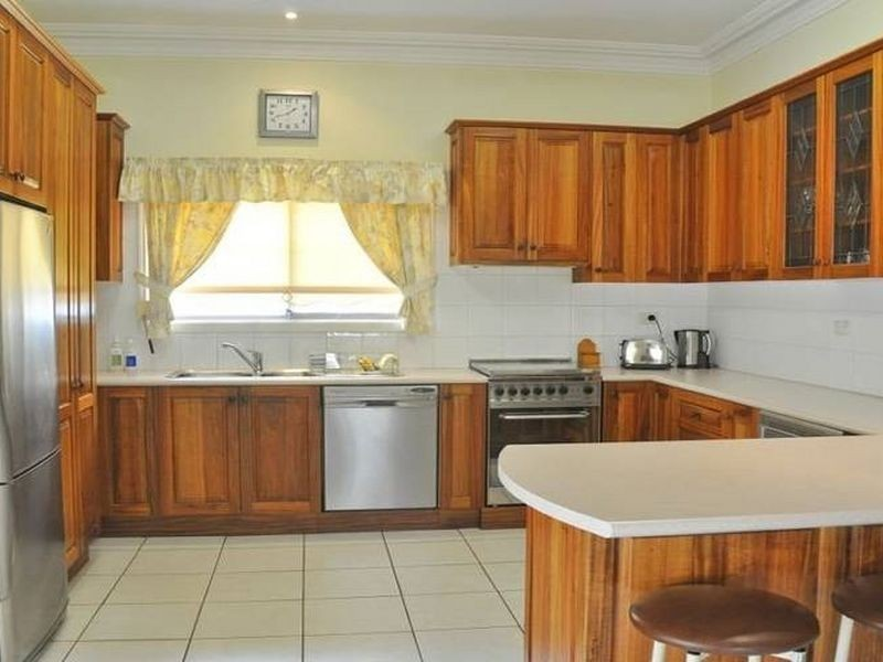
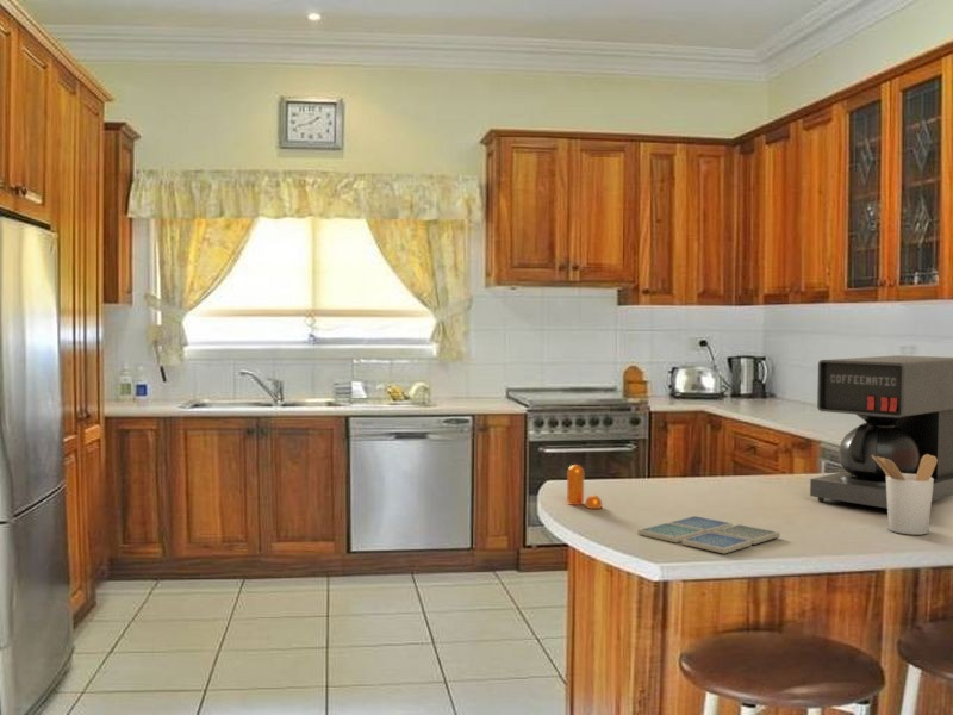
+ coffee maker (896, 428)
+ utensil holder (901, 491)
+ drink coaster (708, 533)
+ pepper shaker (583, 485)
